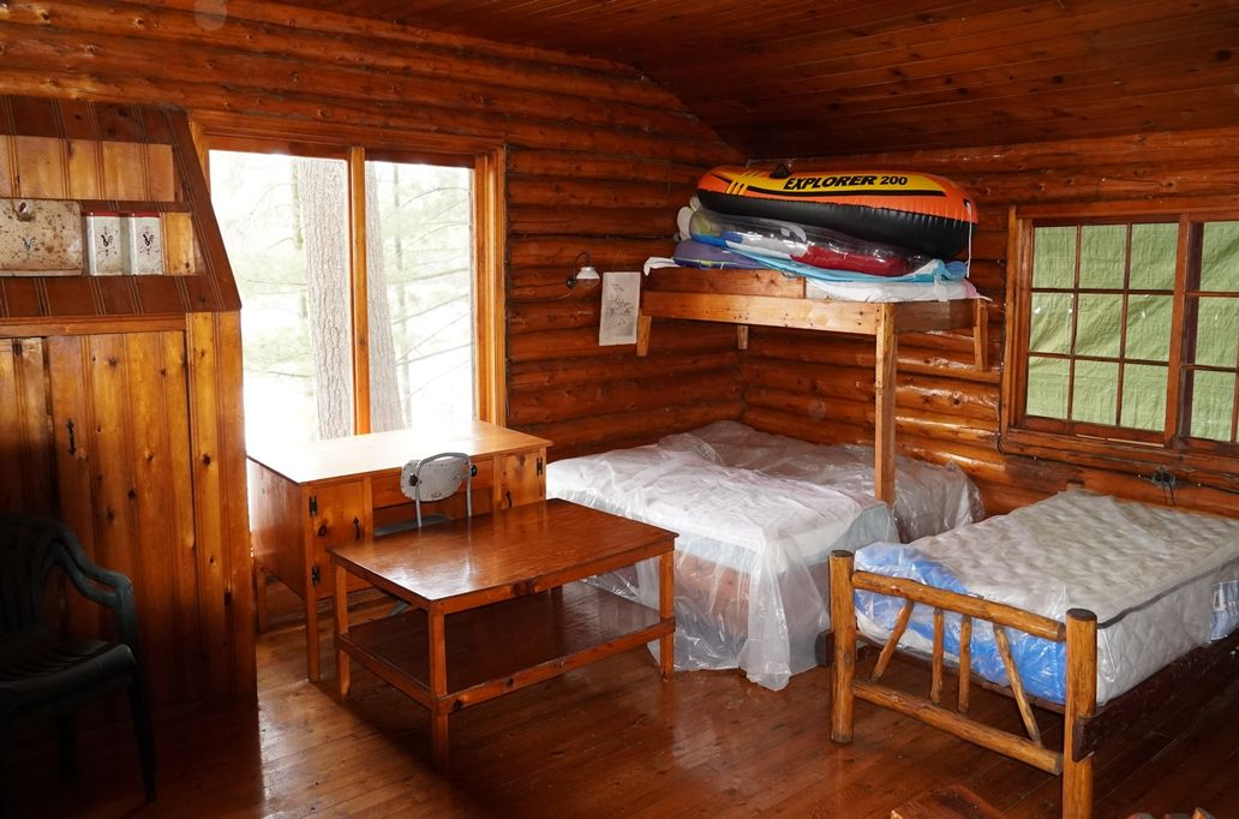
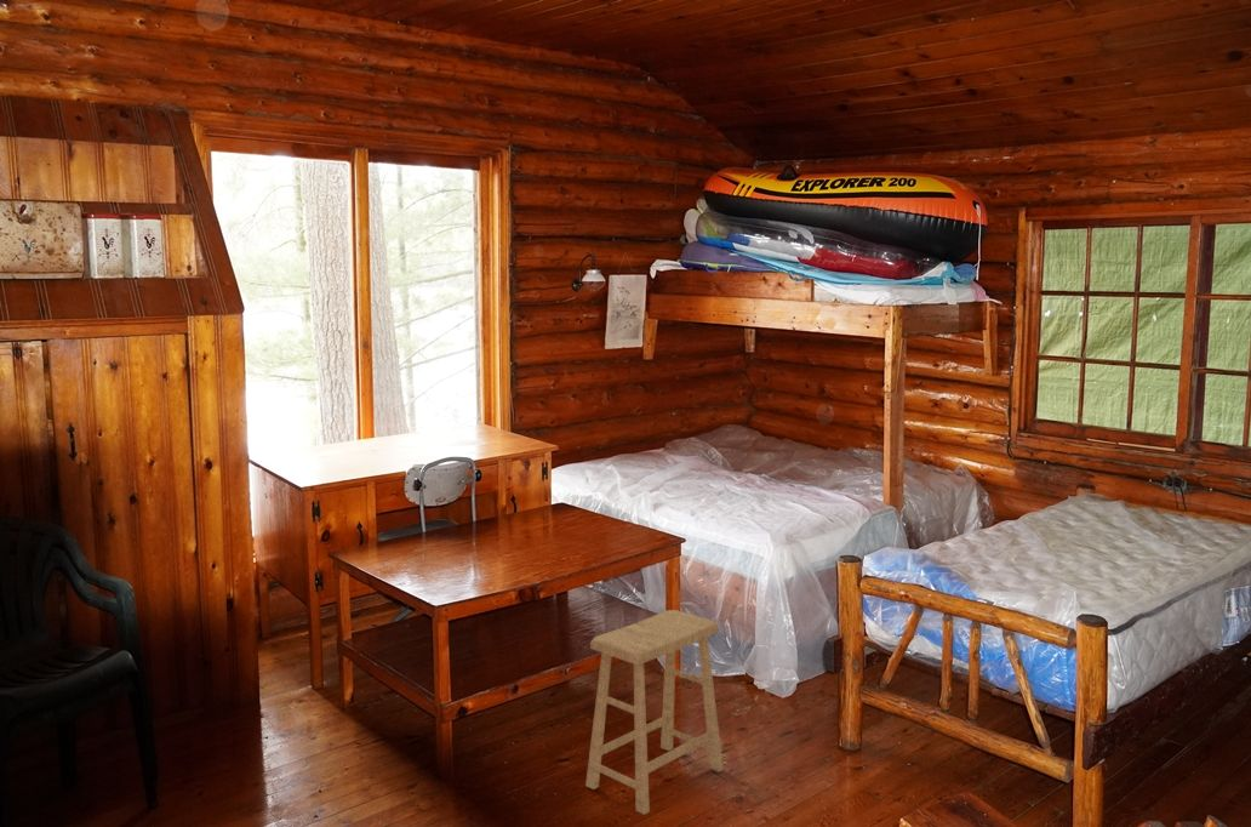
+ stool (663, 705)
